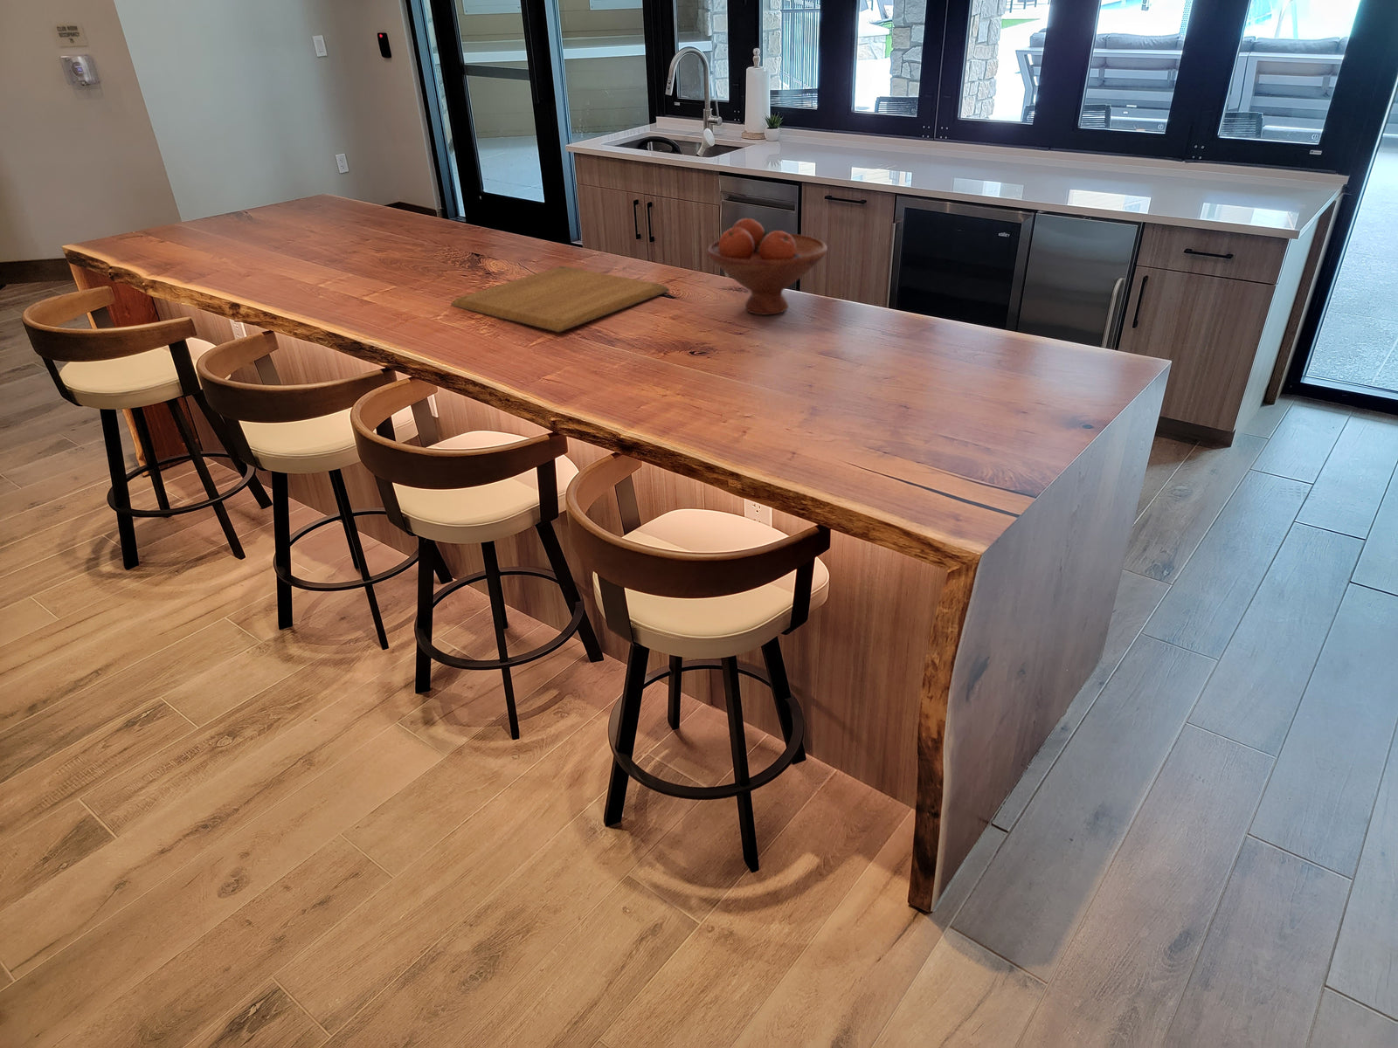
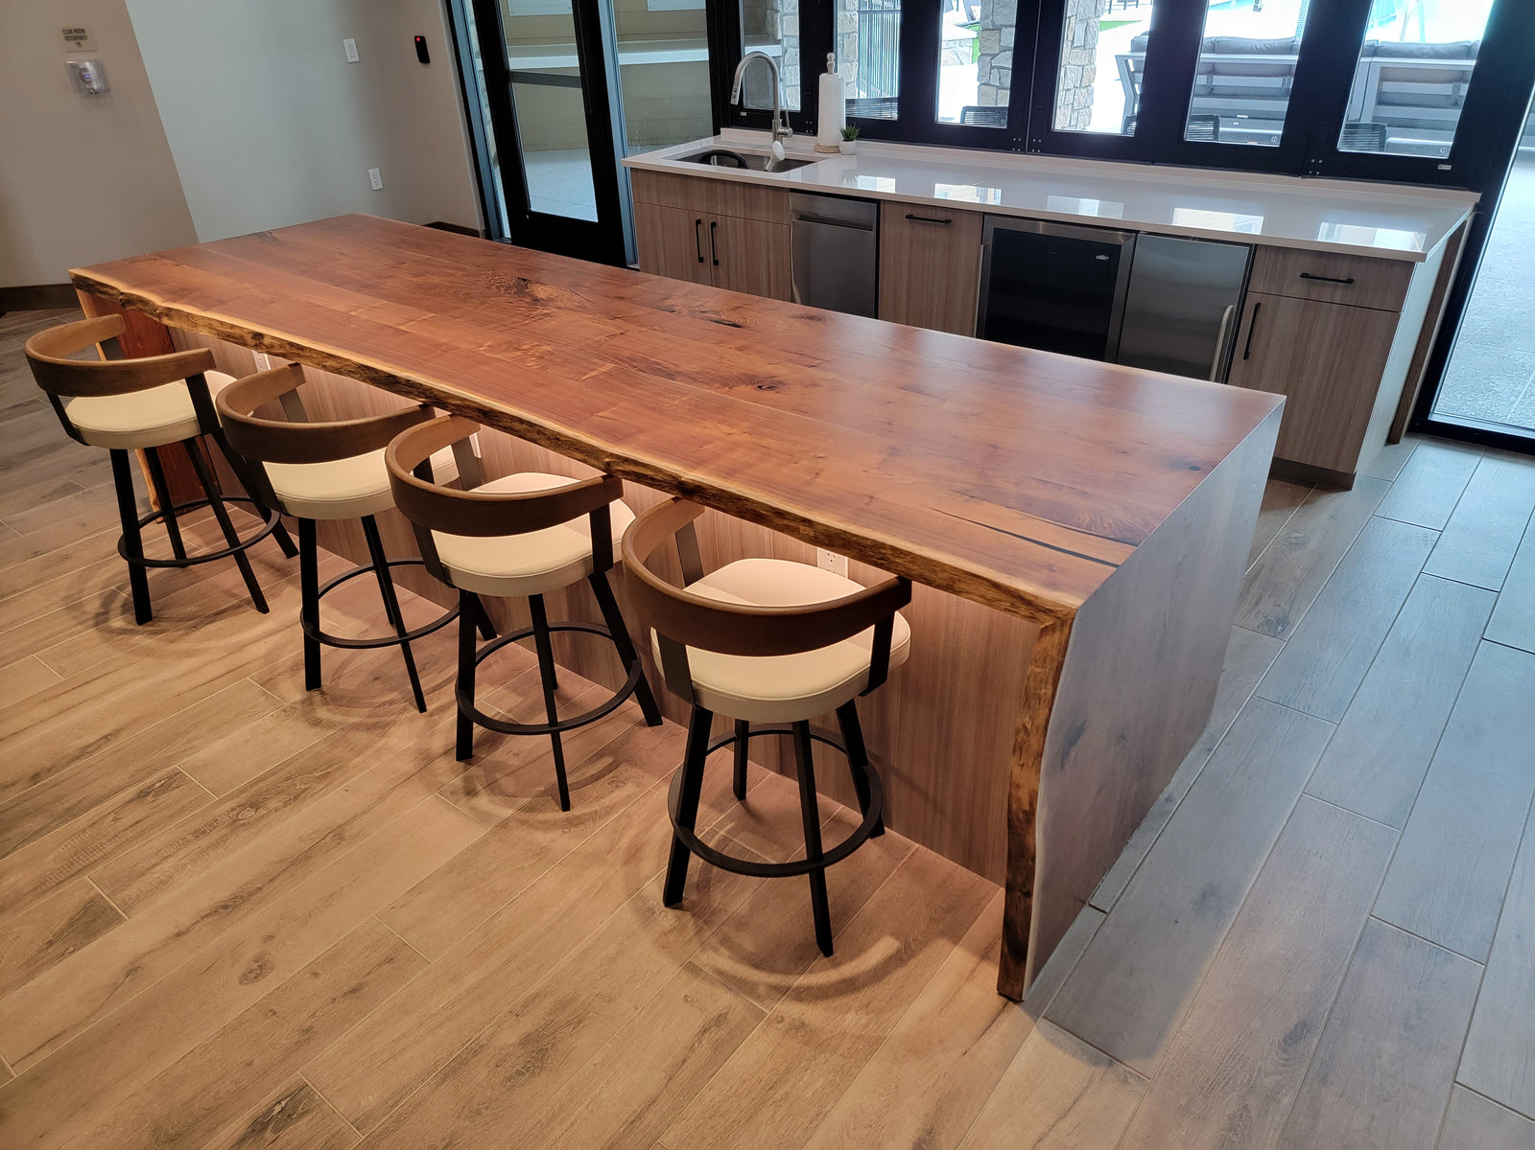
- fruit bowl (766, 266)
- chopping board (560, 294)
